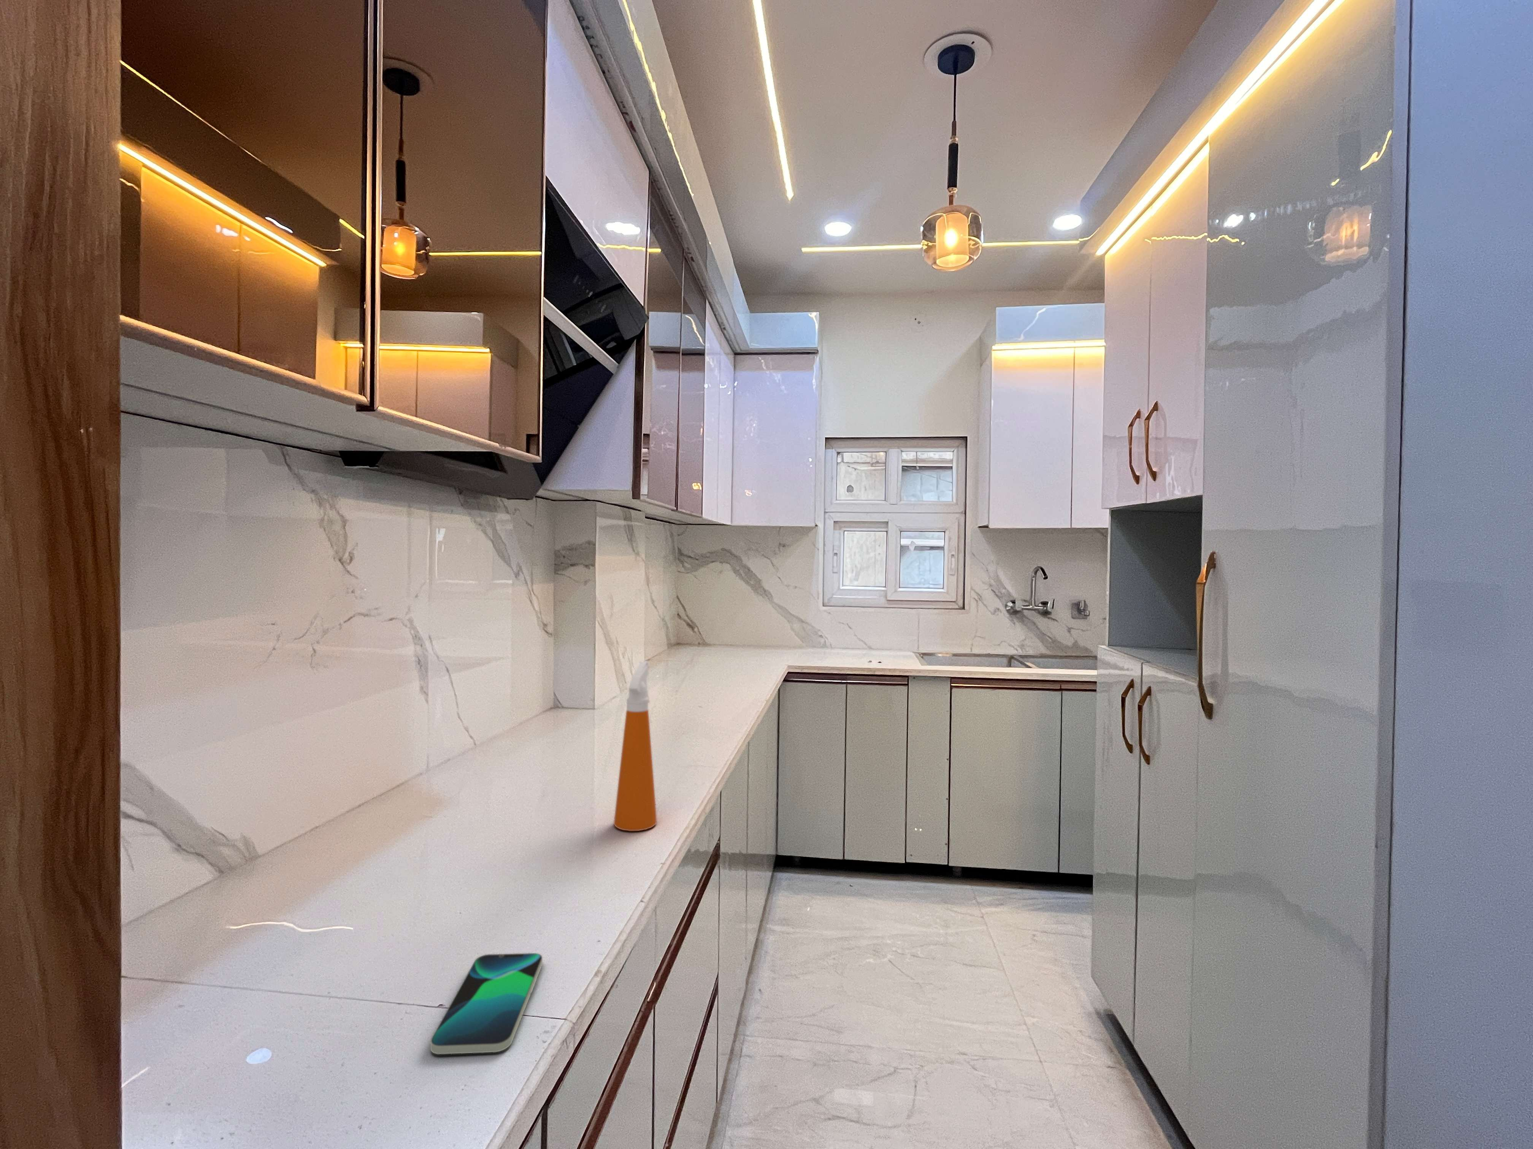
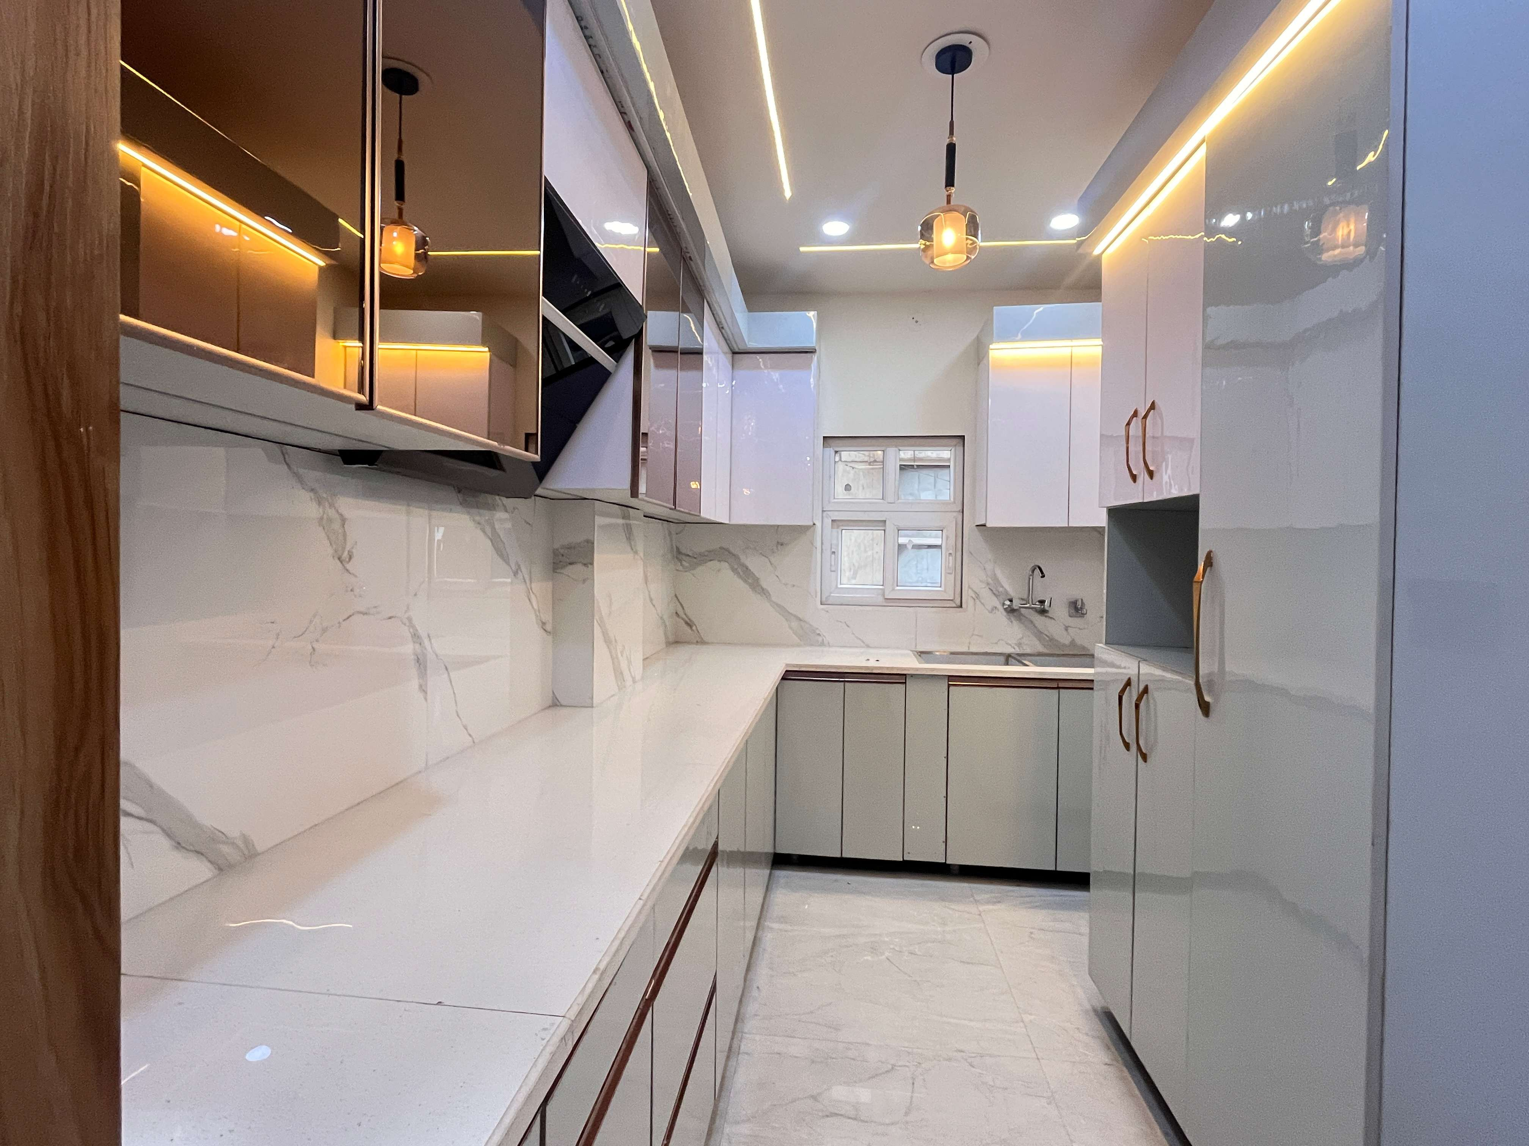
- spray bottle (640, 742)
- smartphone (492, 998)
